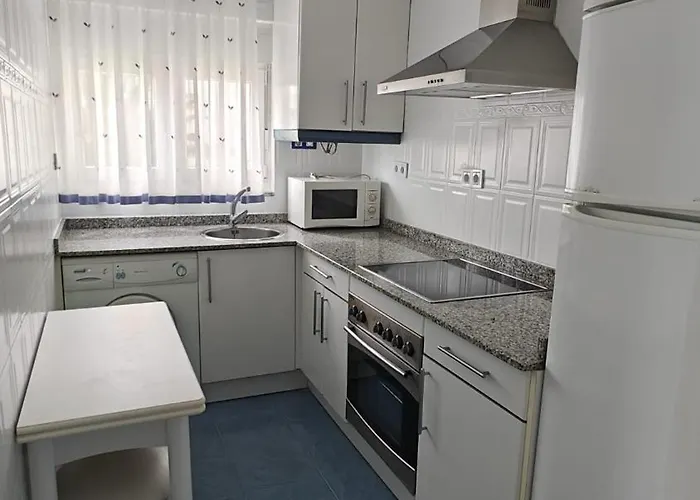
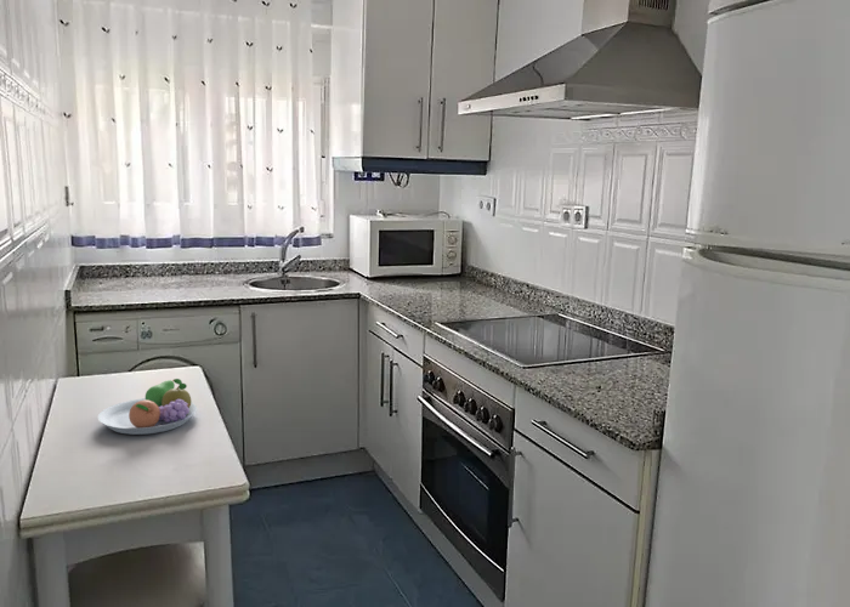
+ fruit bowl (151, 402)
